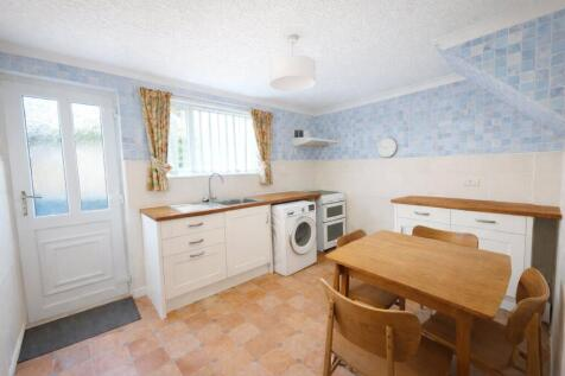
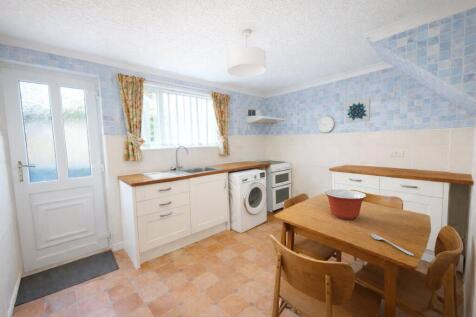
+ spoon (390, 243)
+ wall art (357, 111)
+ mixing bowl (344, 204)
